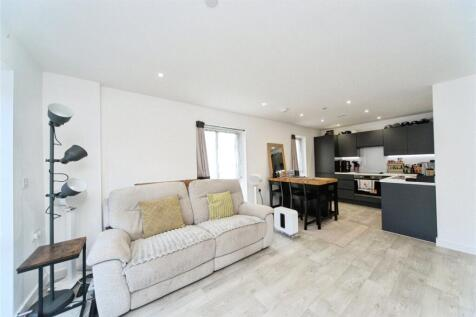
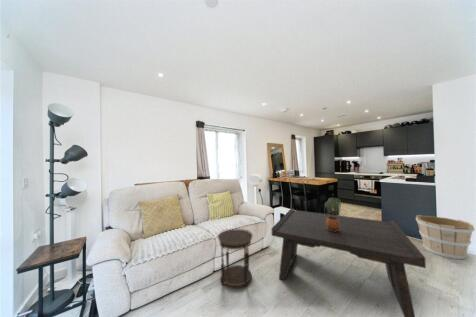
+ side table (235, 250)
+ potted plant (332, 213)
+ wooden bucket (443, 236)
+ coffee table (337, 249)
